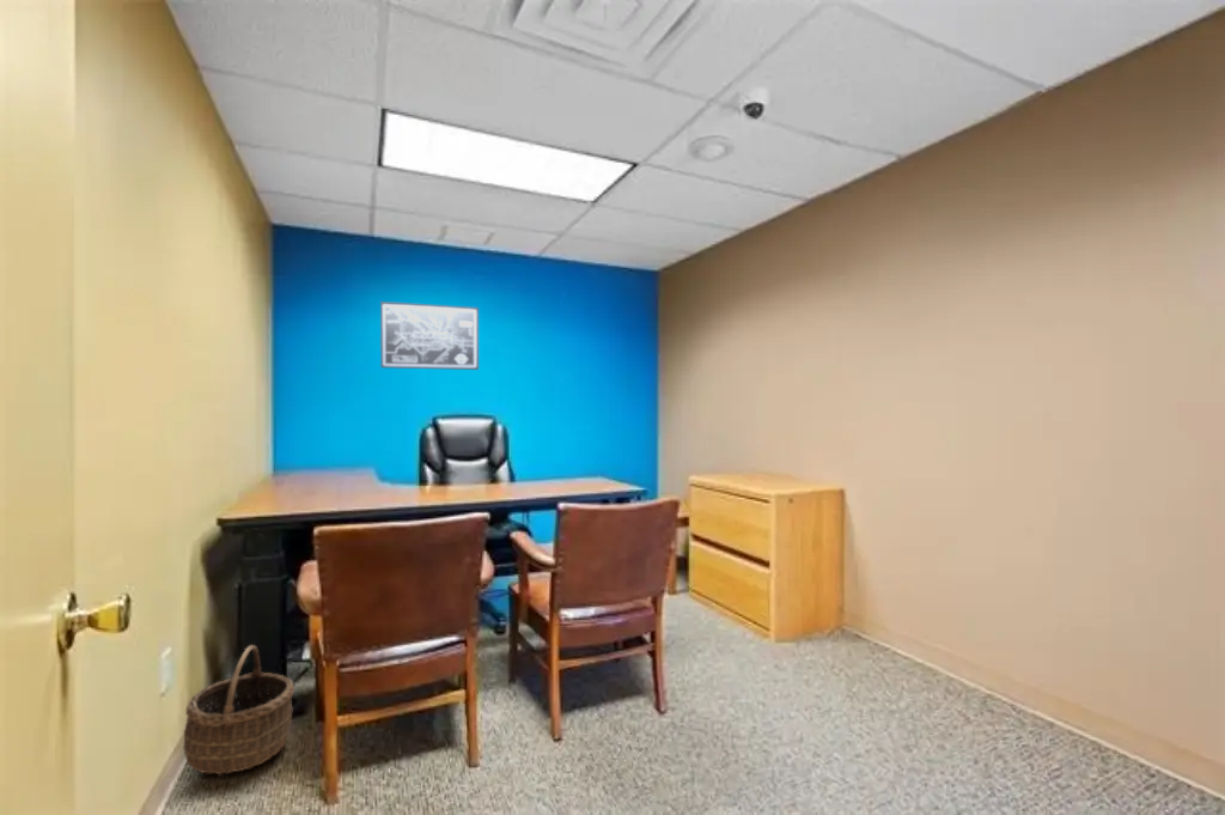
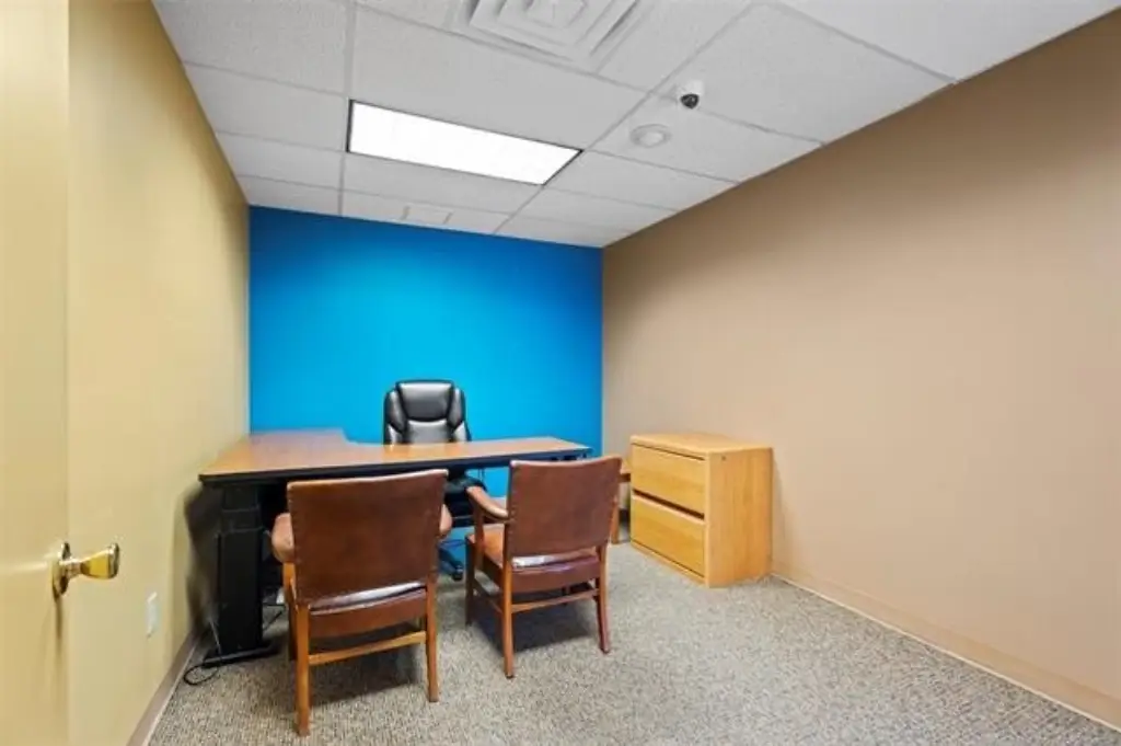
- wall art (431, 336)
- wicker basket (240, 701)
